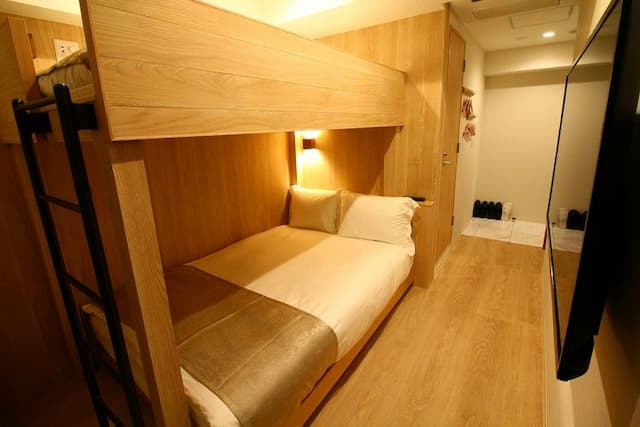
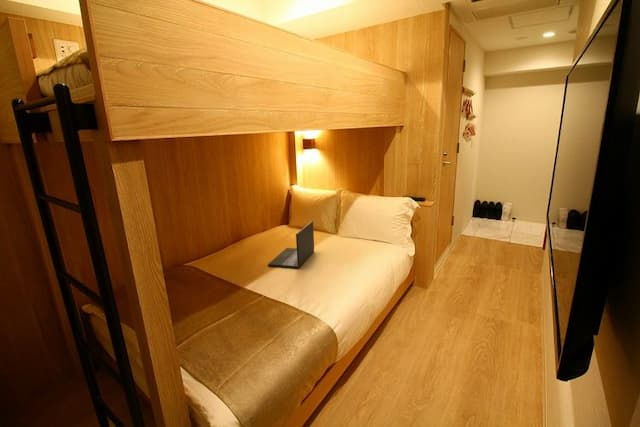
+ laptop (296, 242)
